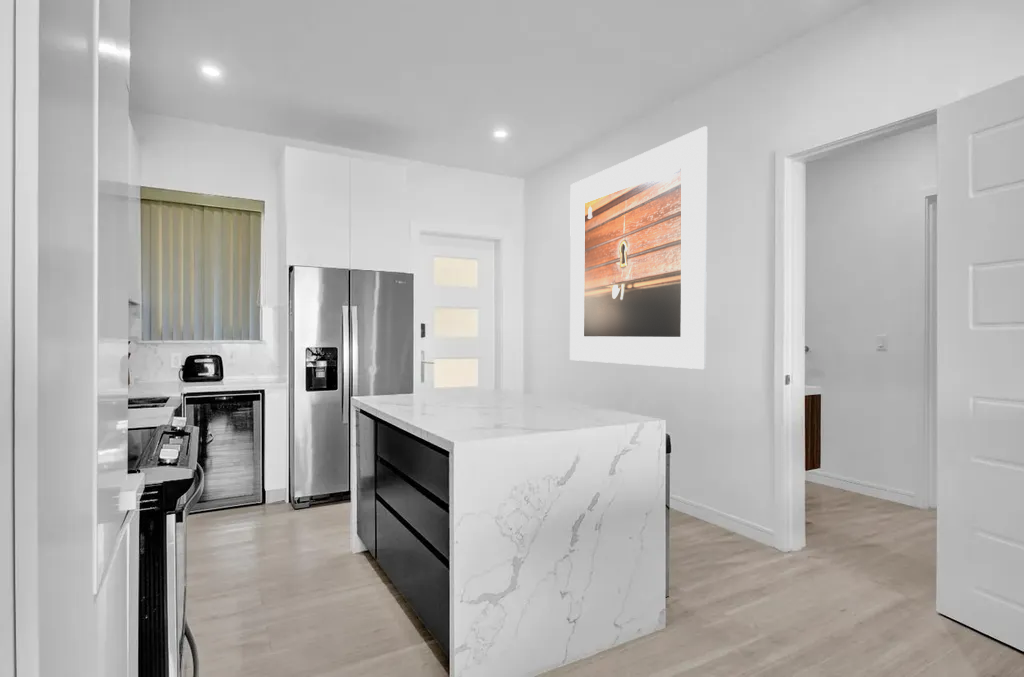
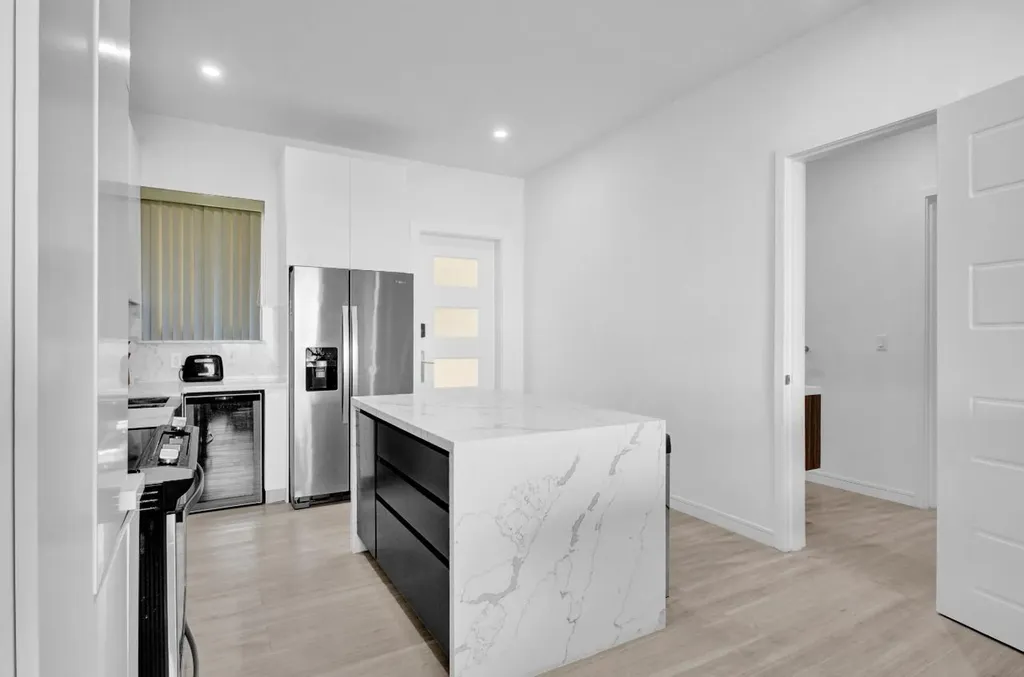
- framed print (627, 262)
